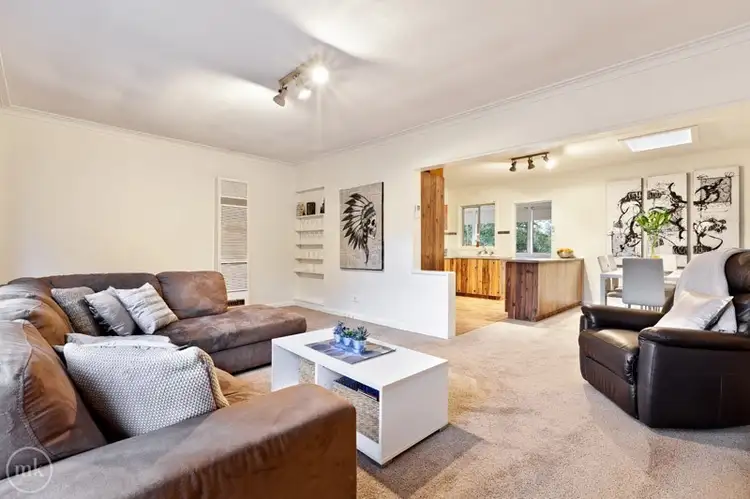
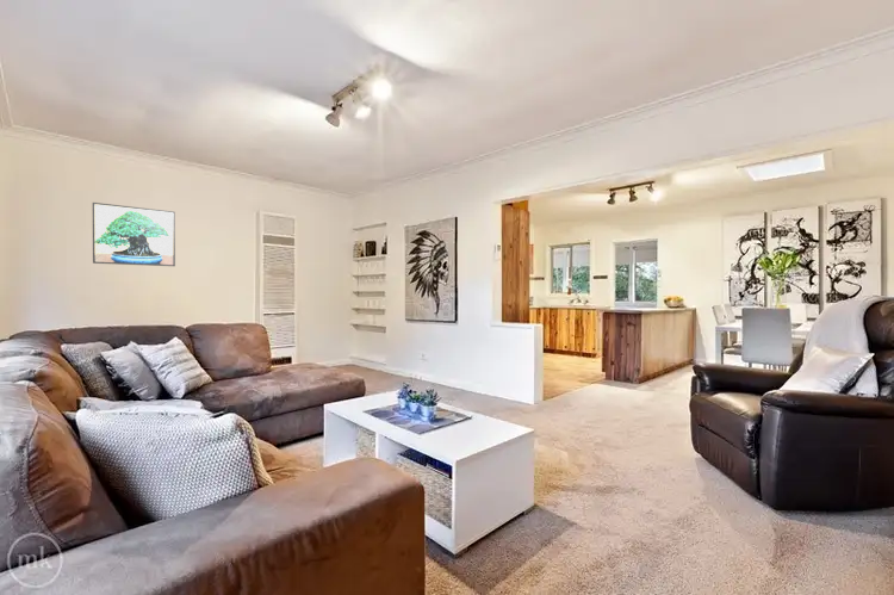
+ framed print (136, 236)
